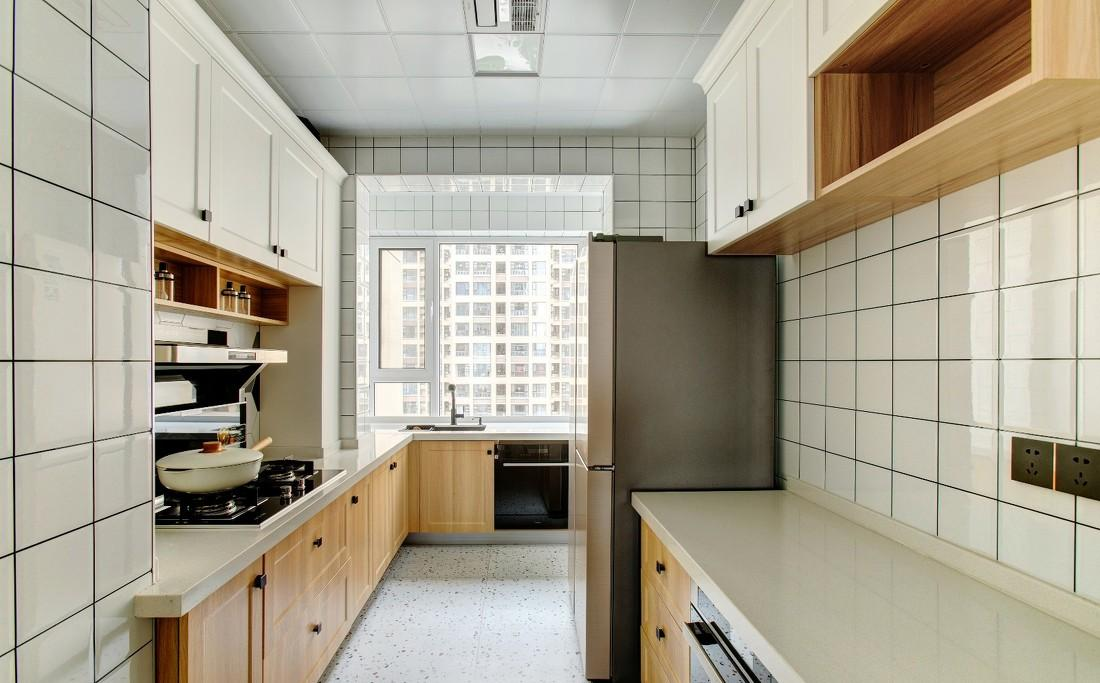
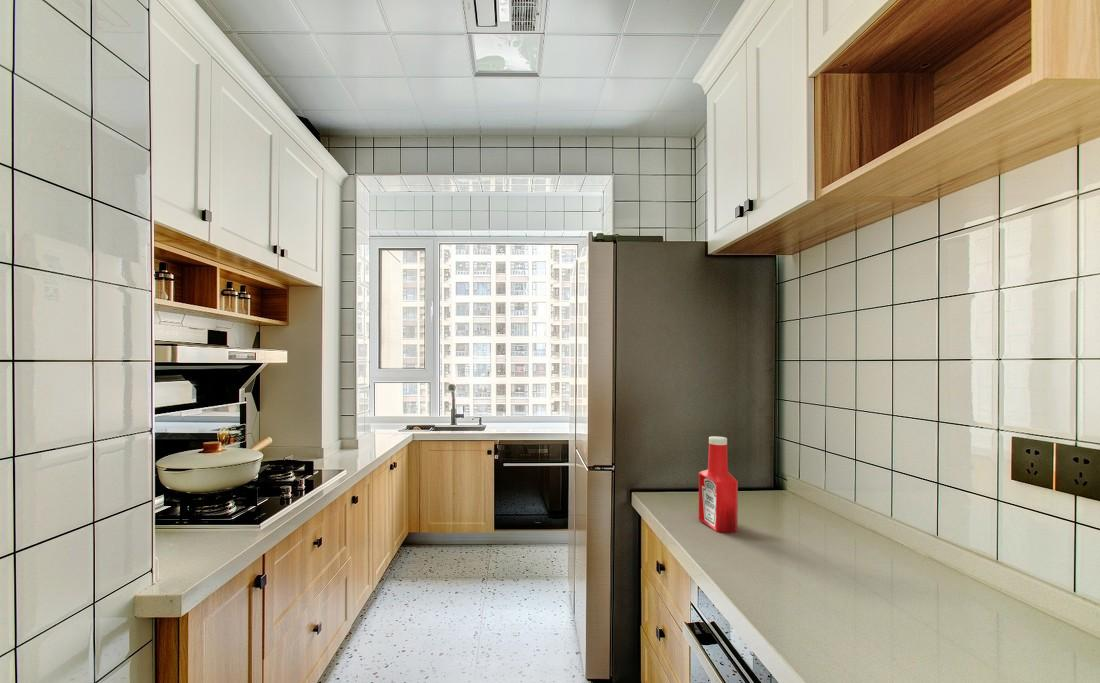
+ soap bottle (717, 481)
